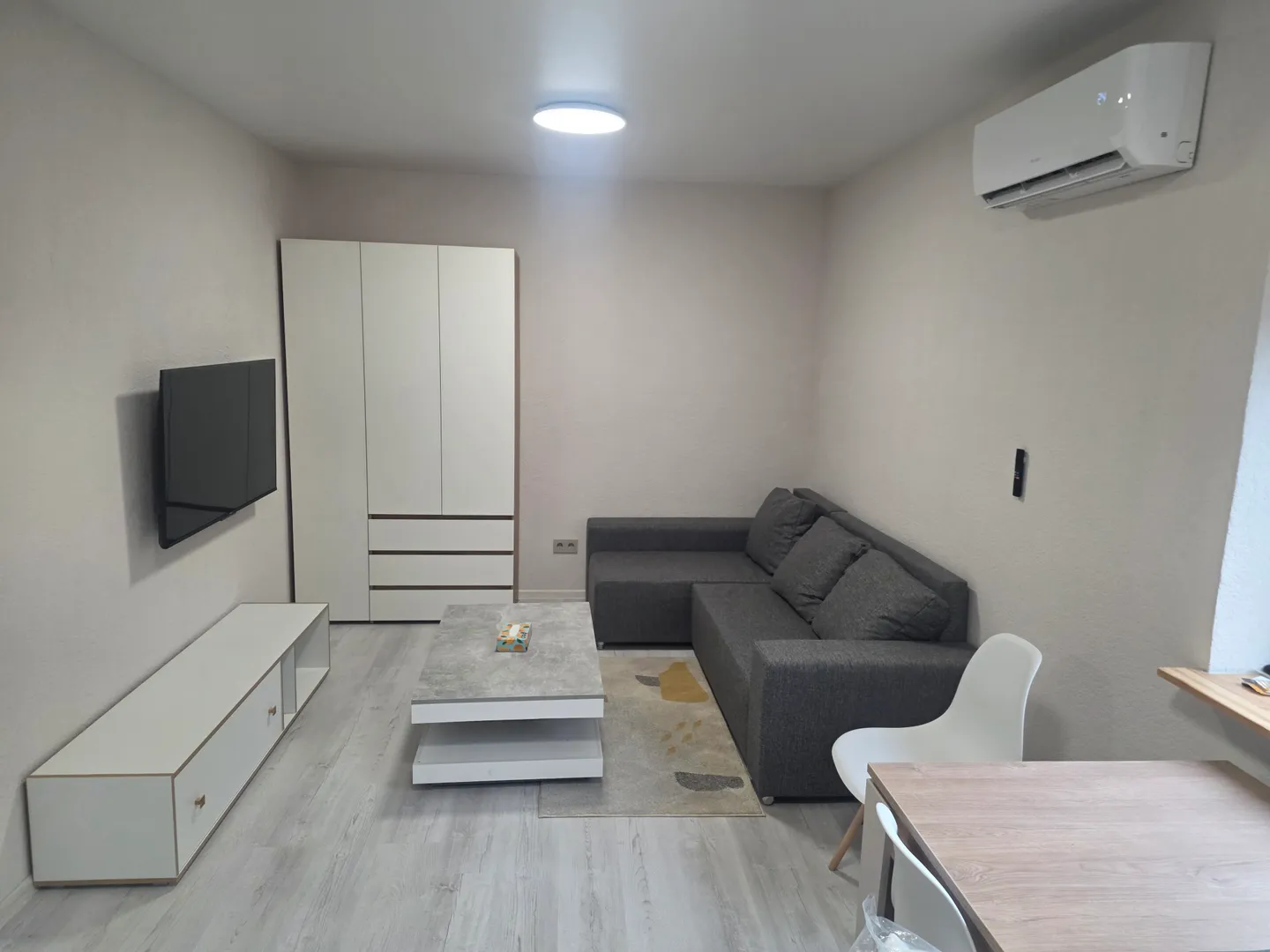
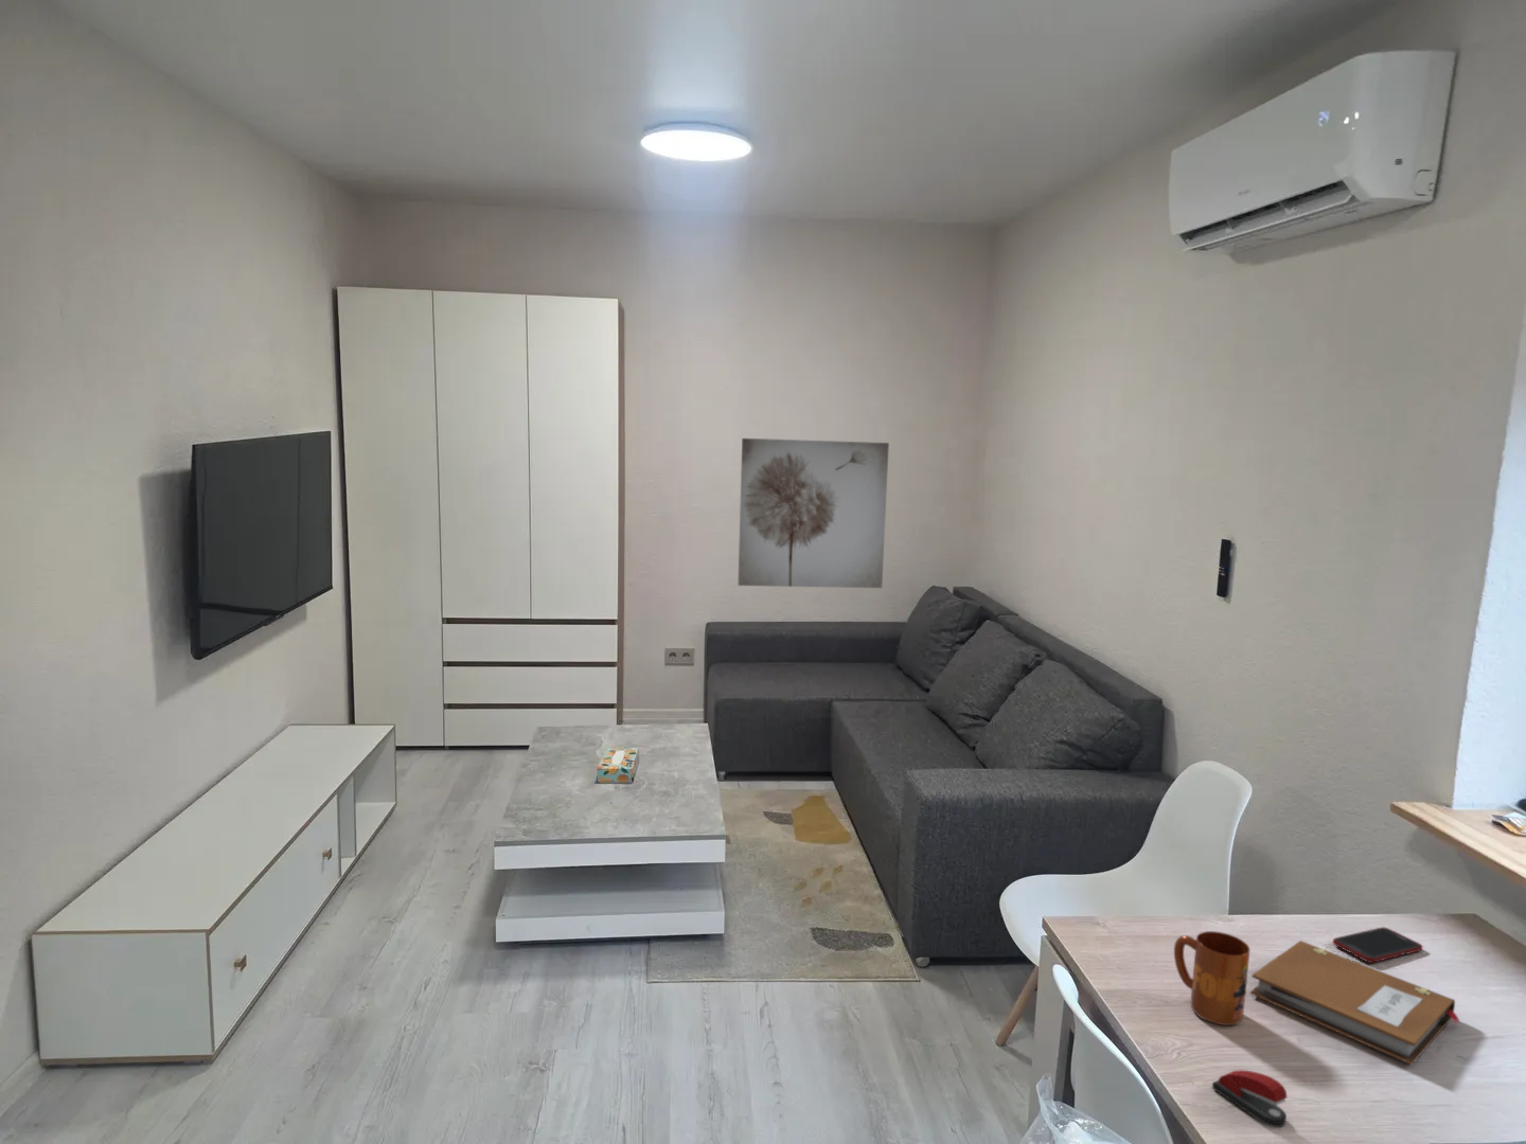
+ mug (1208, 971)
+ wall art (812, 514)
+ cell phone (1377, 943)
+ stapler (1252, 1088)
+ notebook (1355, 996)
